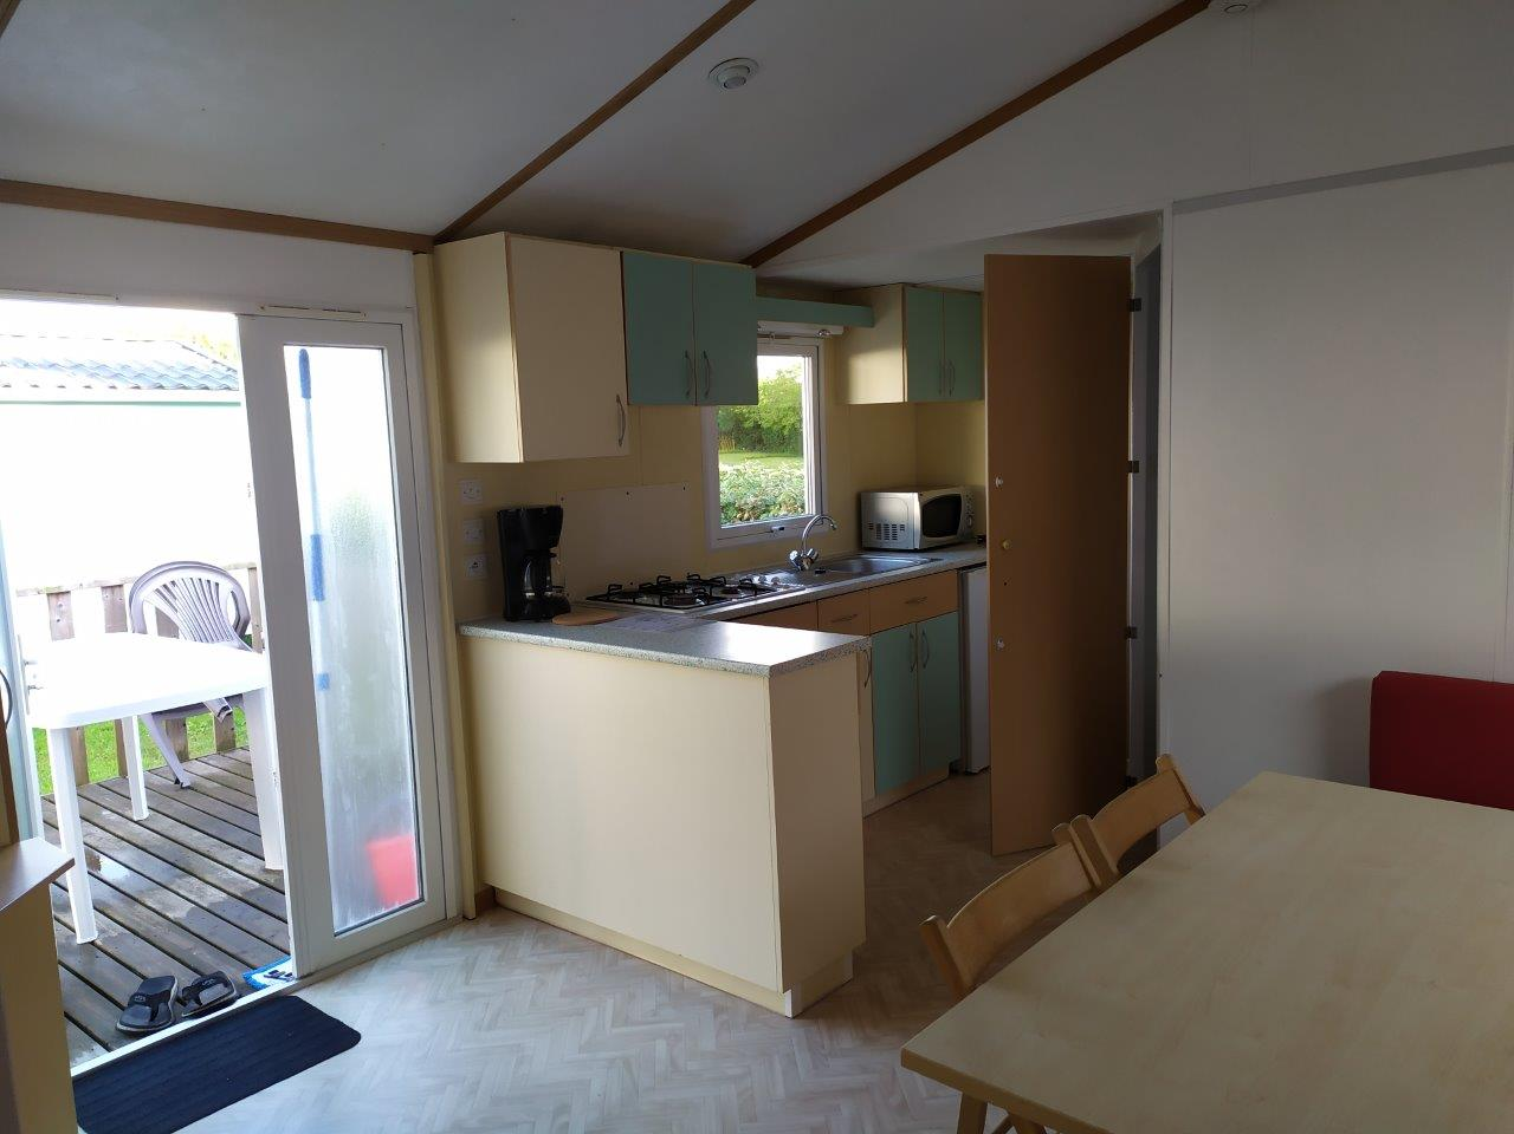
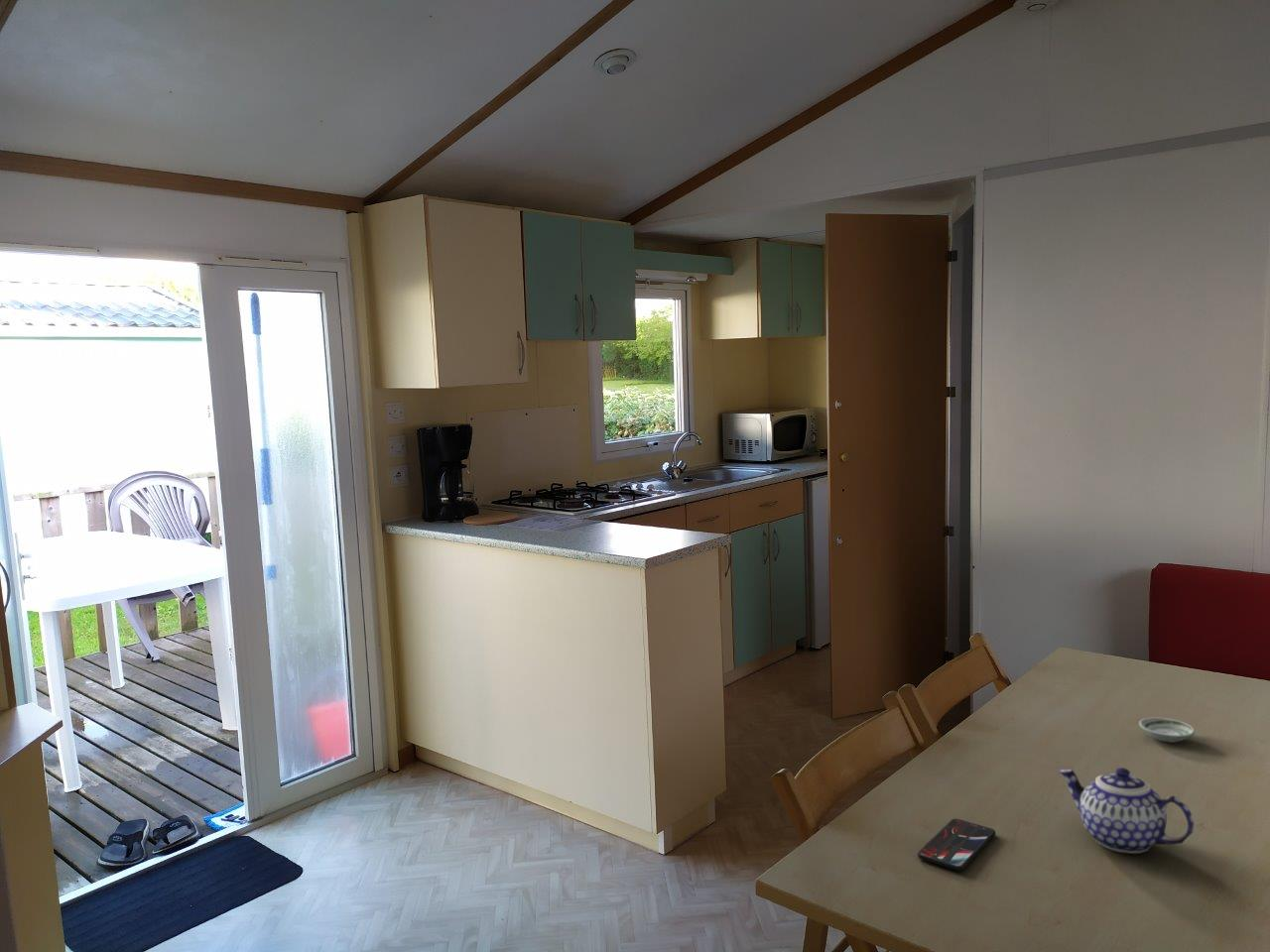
+ smartphone (956, 843)
+ teapot (1122, 805)
+ saucer (1166, 731)
